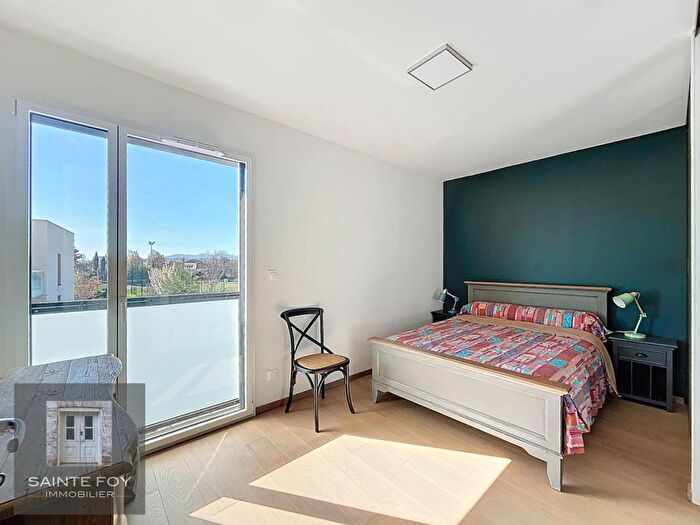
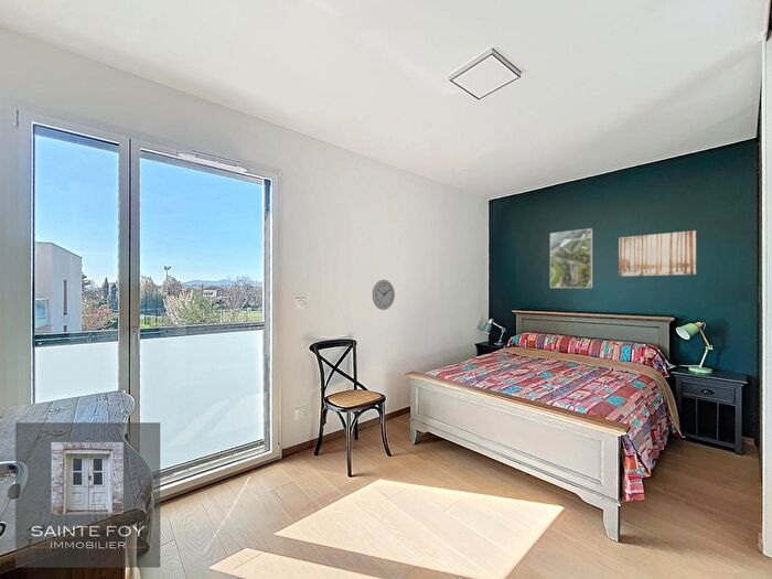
+ wall art (655, 255)
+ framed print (570, 259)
+ wall clock (384, 294)
